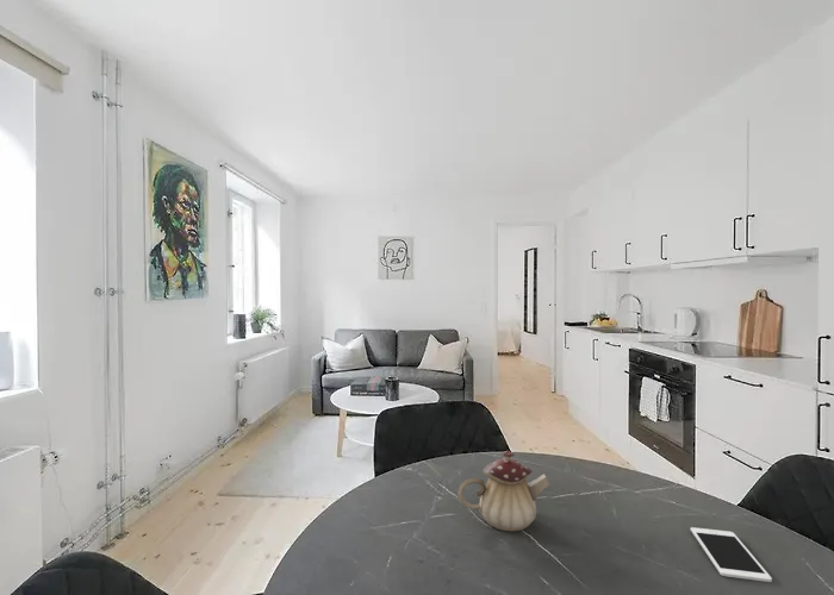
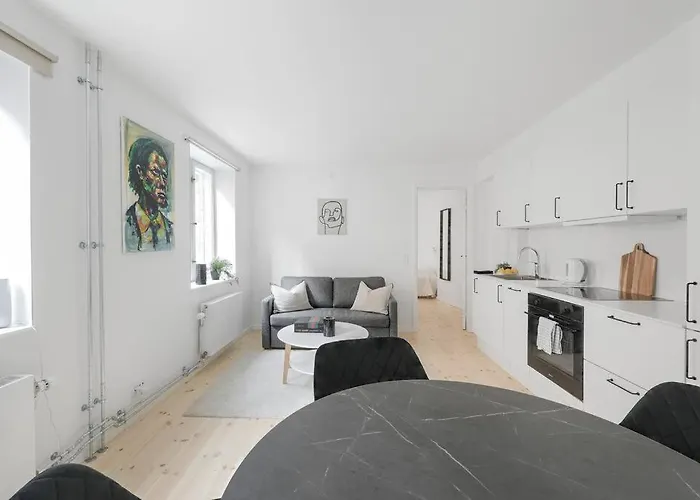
- teapot (503, 484)
- cell phone (727, 552)
